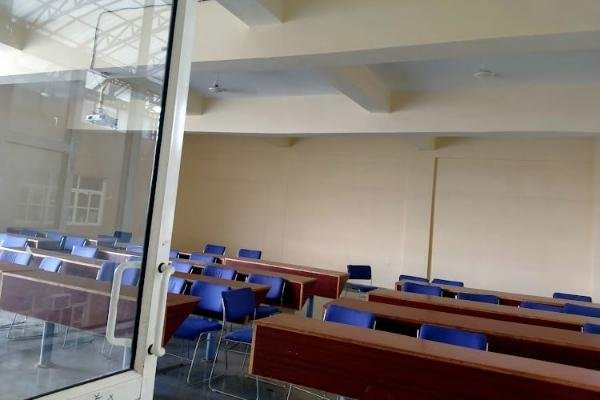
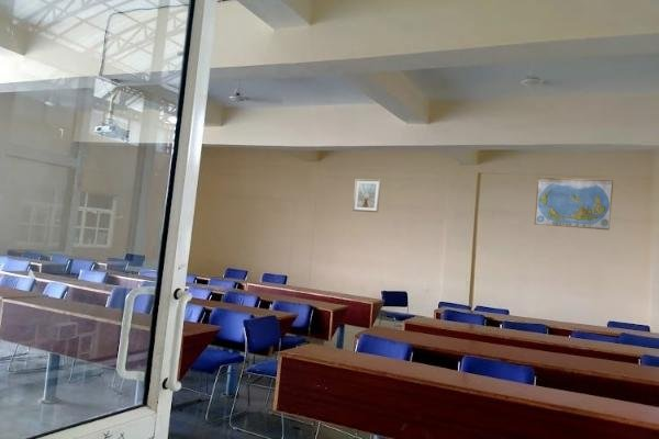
+ picture frame (366, 195)
+ world map (572, 203)
